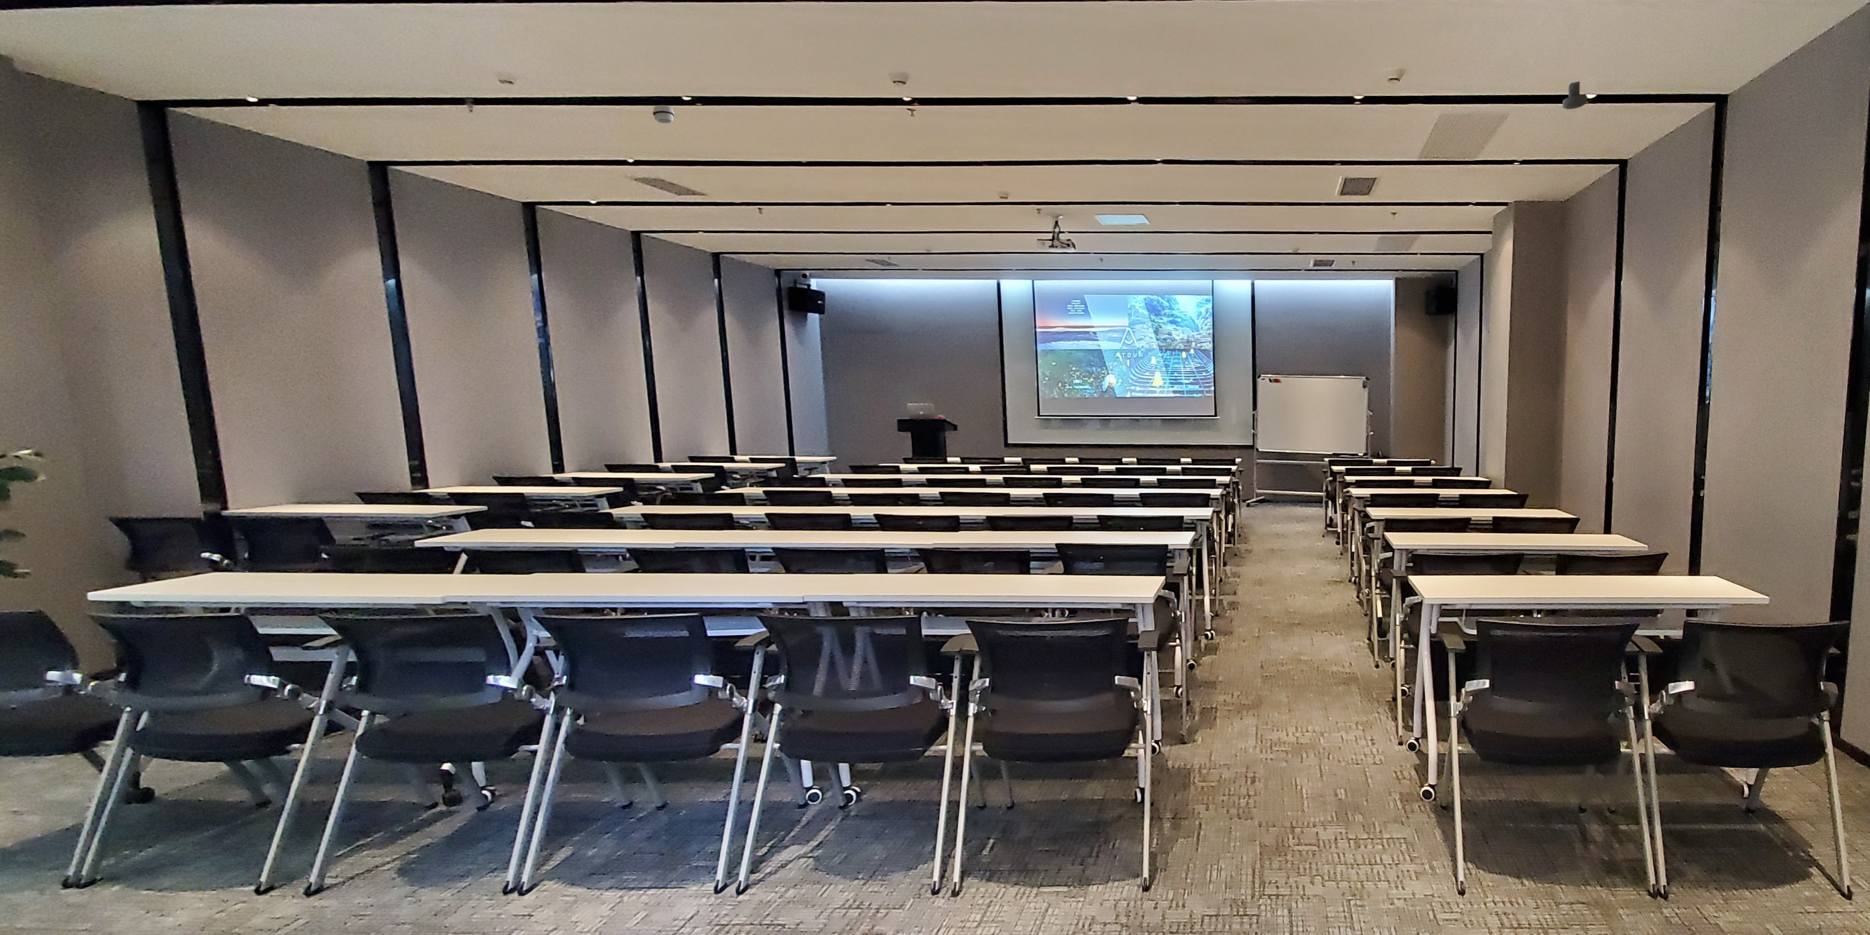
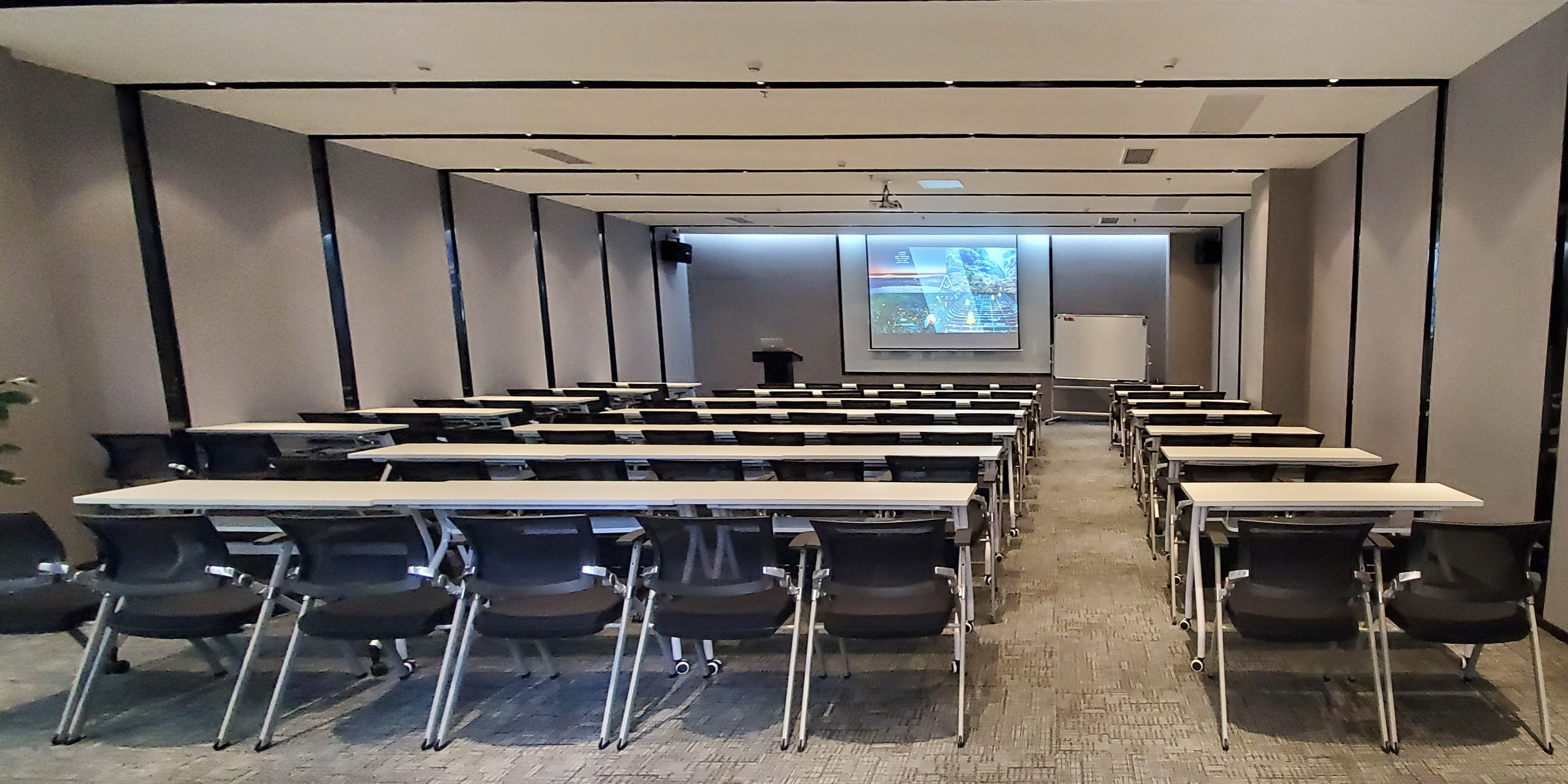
- security camera (1574, 94)
- smoke detector (663, 114)
